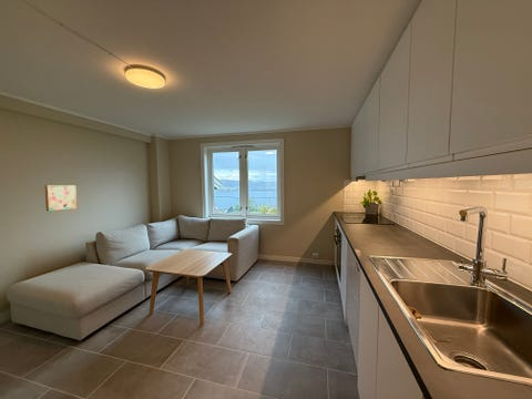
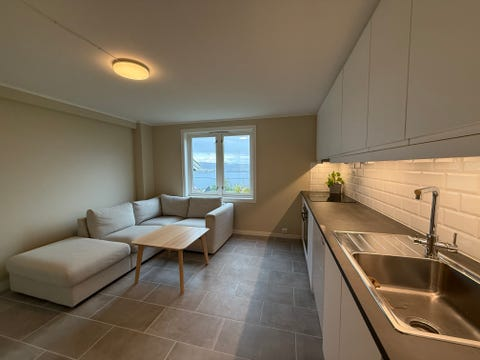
- wall art (61, 197)
